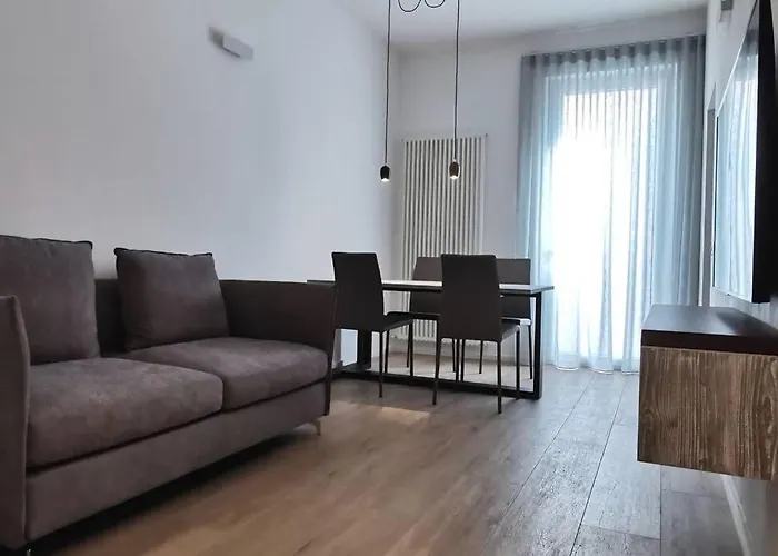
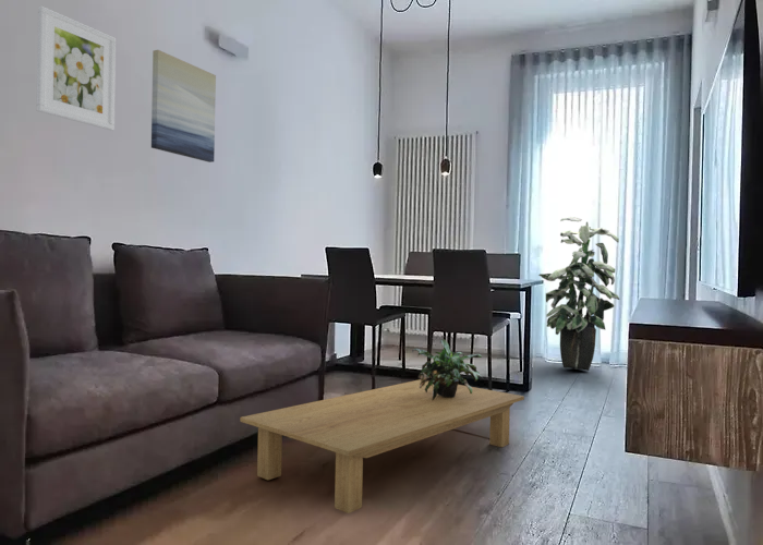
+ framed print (78, 72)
+ wall art (185, 109)
+ coffee table (396, 432)
+ indoor plant (576, 293)
+ potted plant (447, 367)
